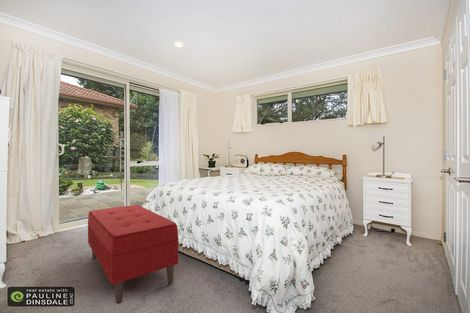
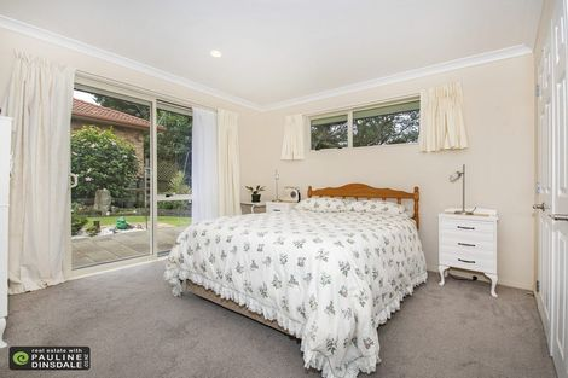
- bench (128, 242)
